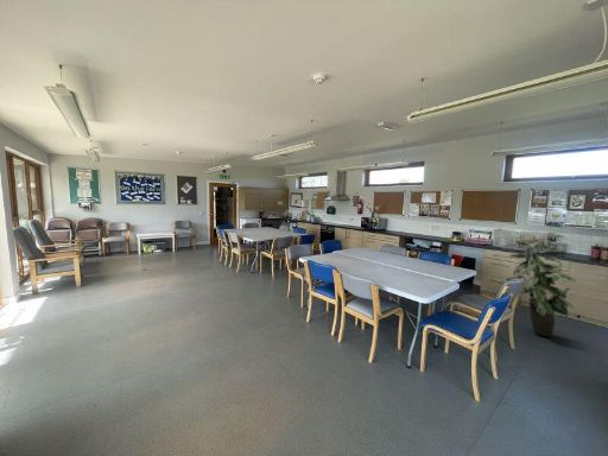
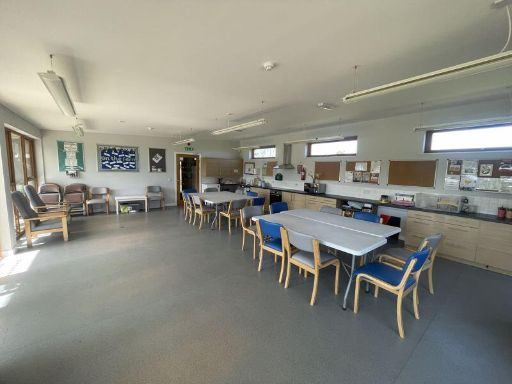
- indoor plant (540, 284)
